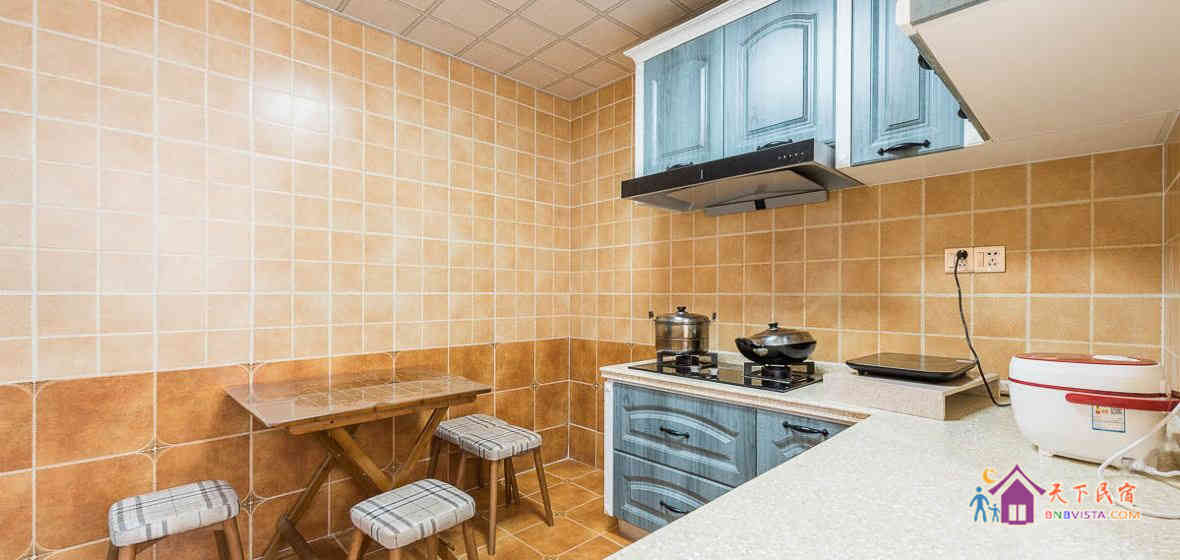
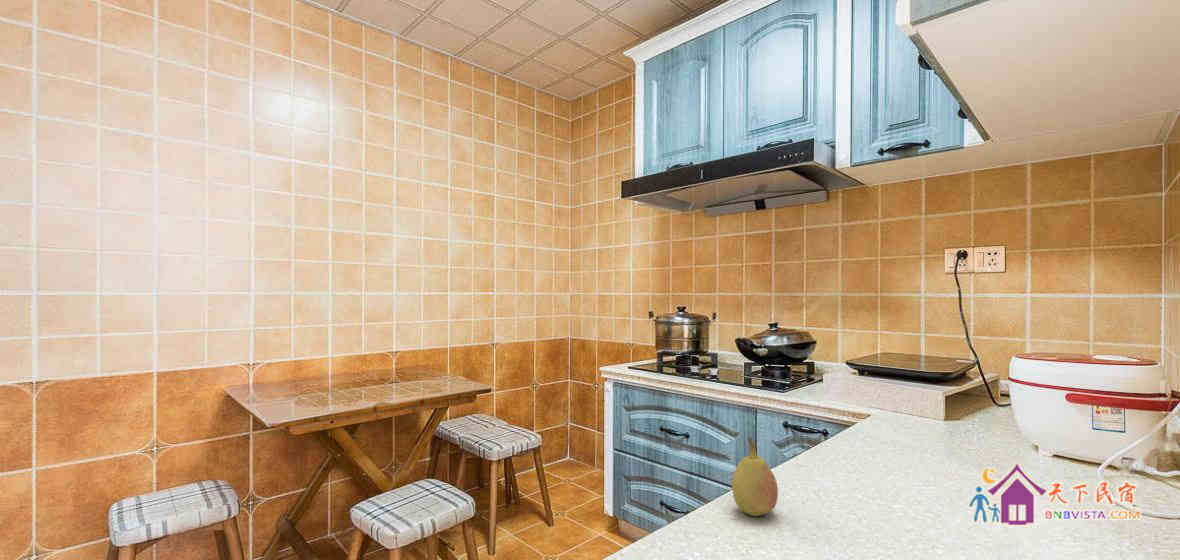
+ fruit (754, 474)
